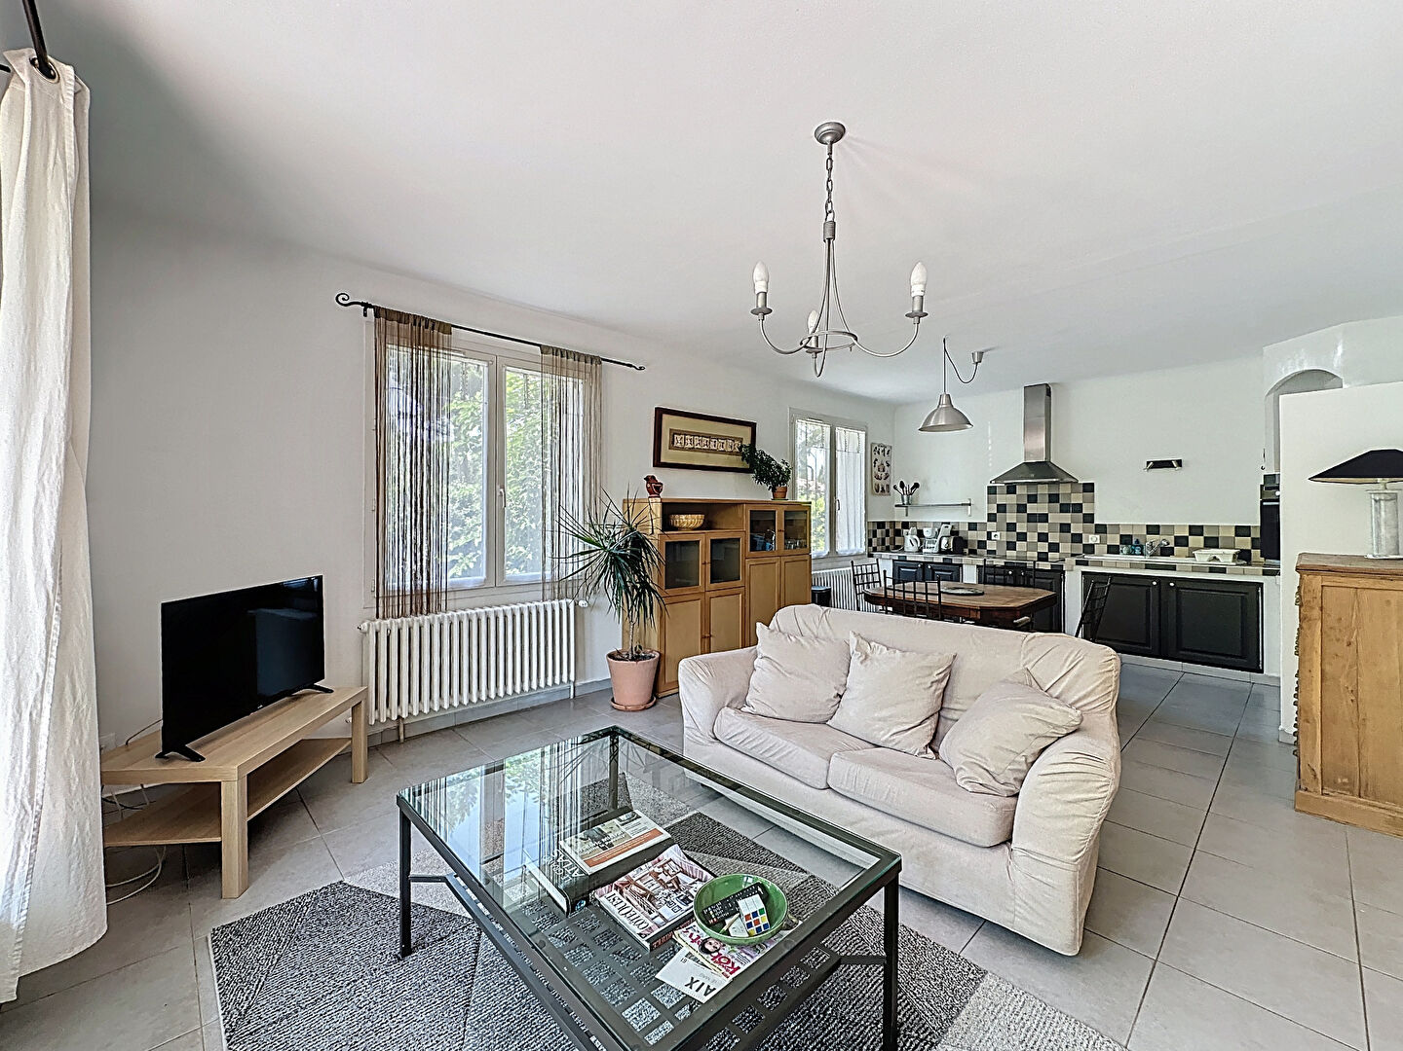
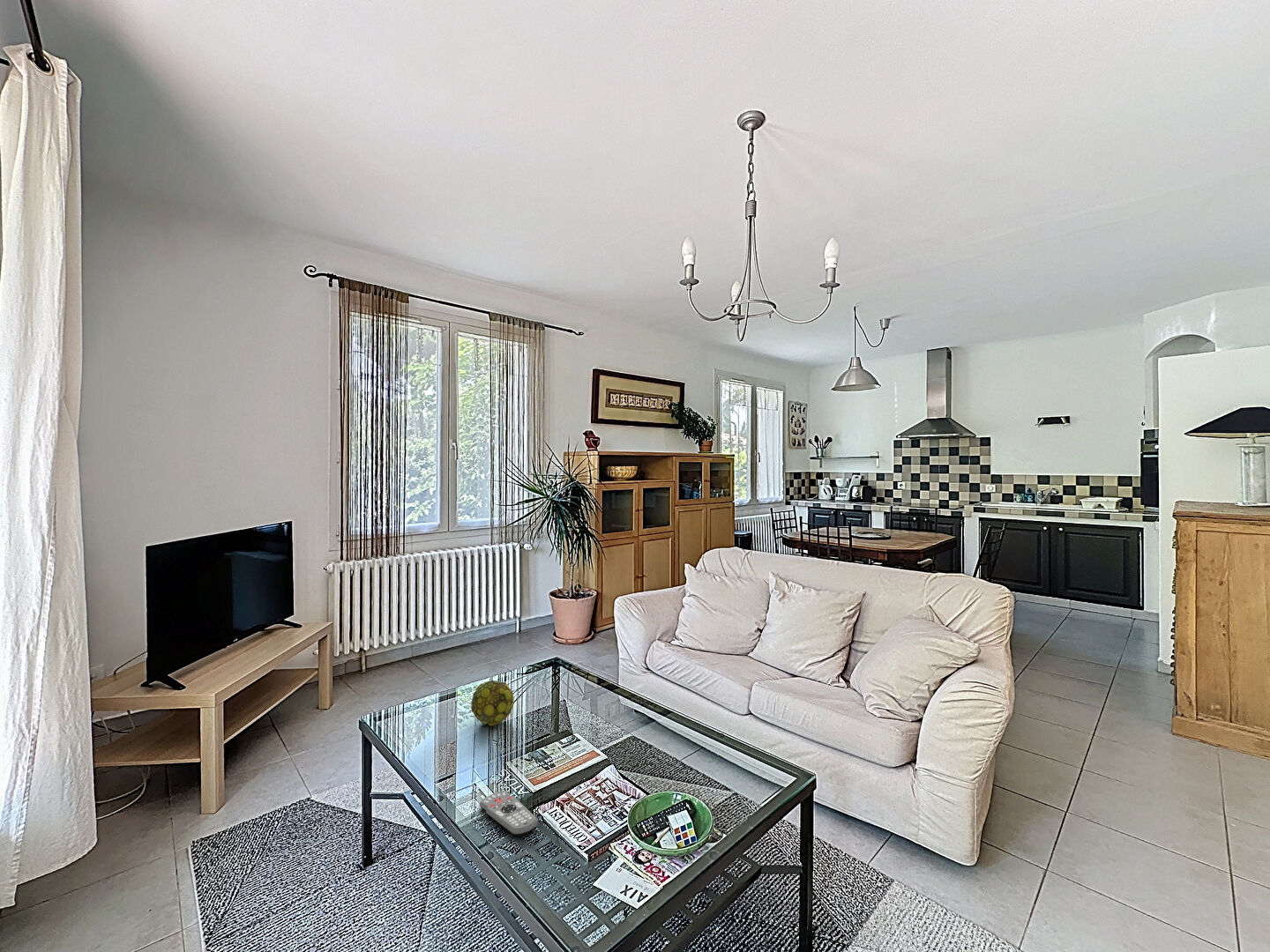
+ remote control (509, 813)
+ decorative ball (492, 702)
